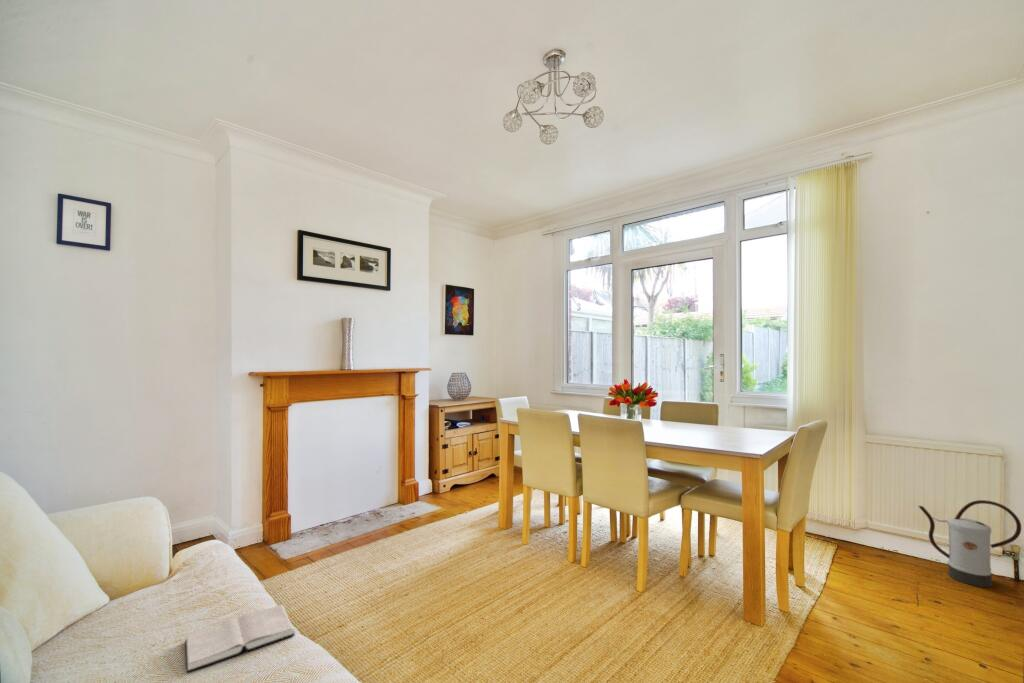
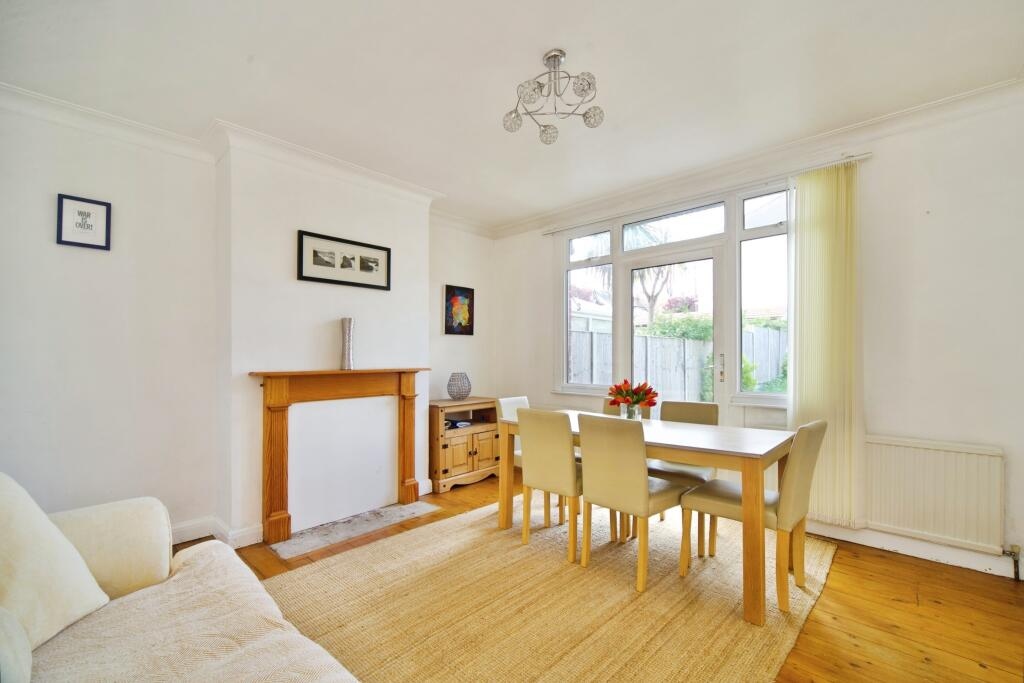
- hardback book (240, 633)
- watering can (967, 537)
